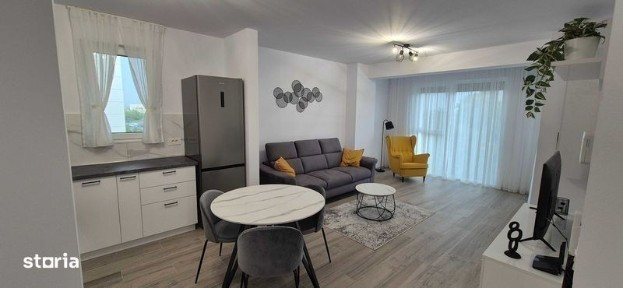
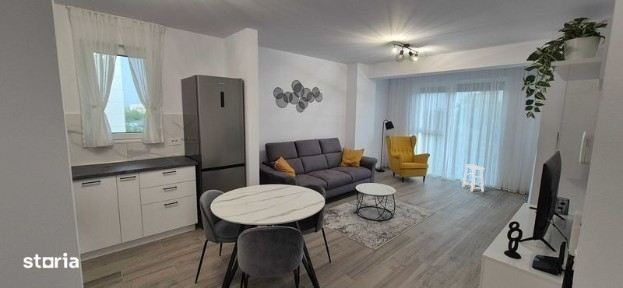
+ footstool (473, 177)
